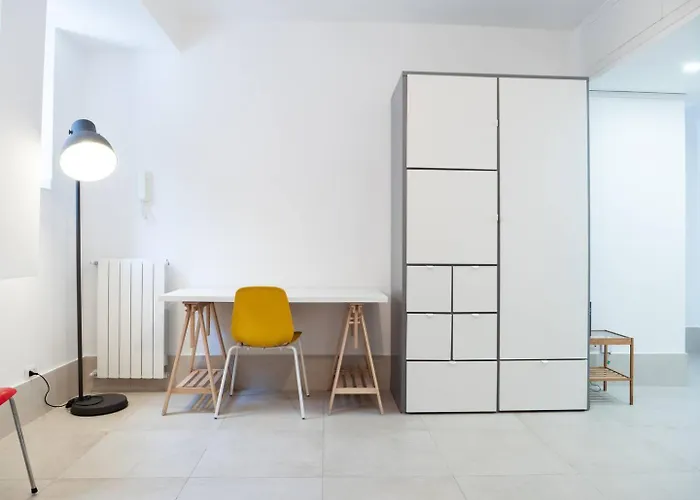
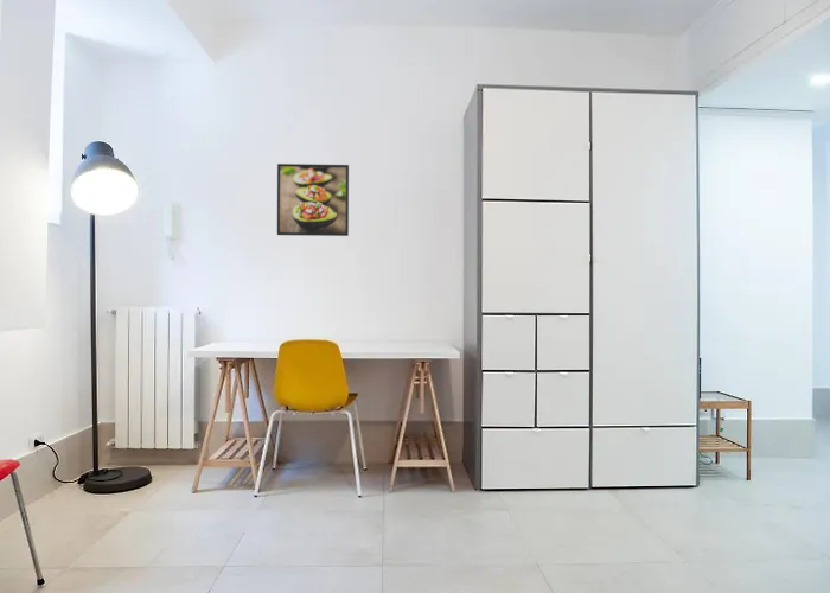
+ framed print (313, 199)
